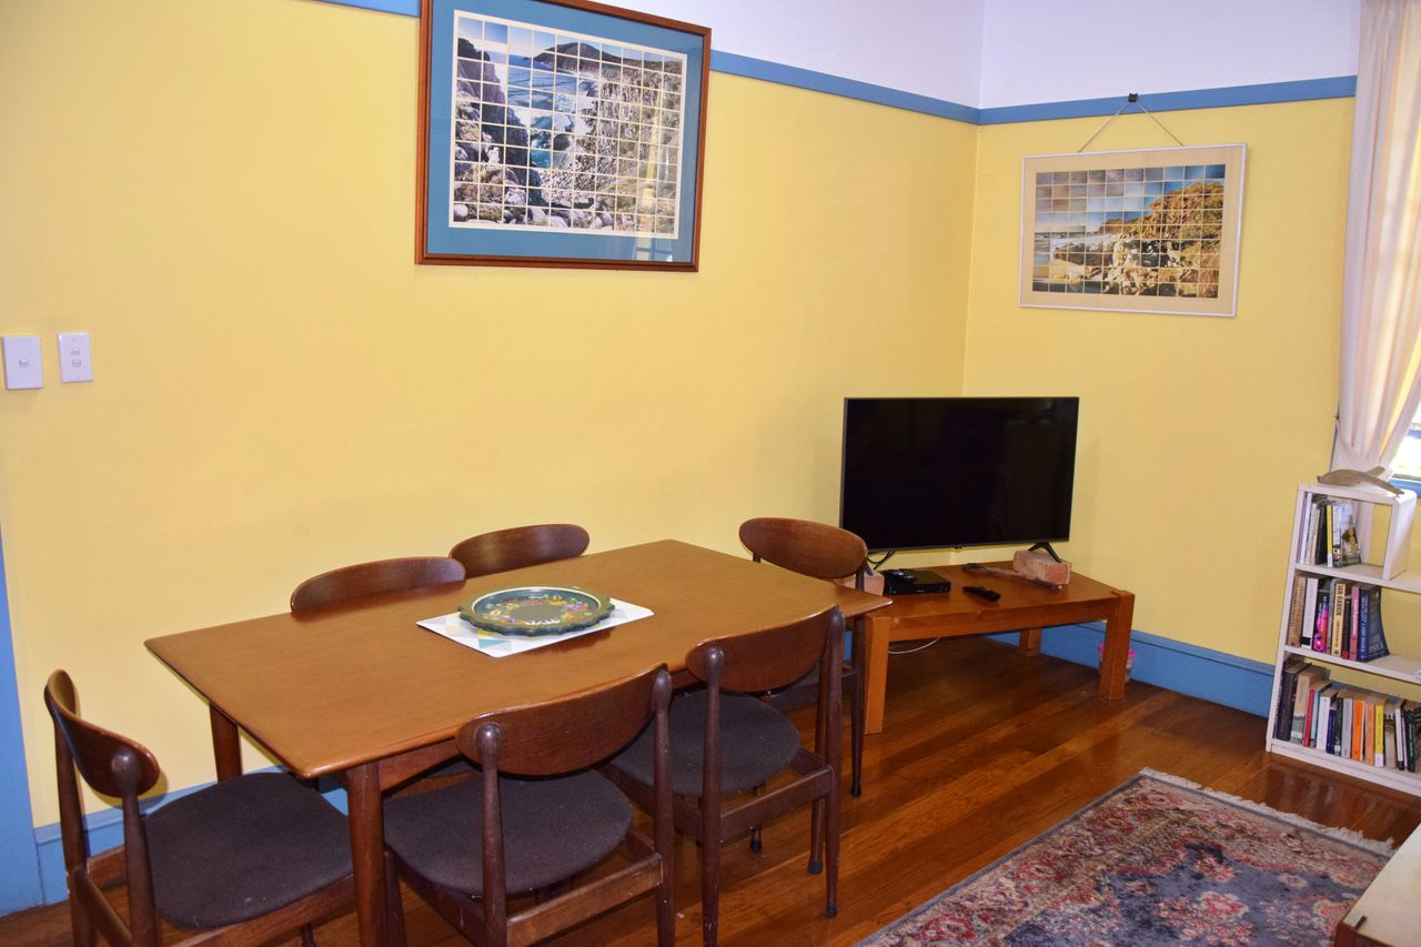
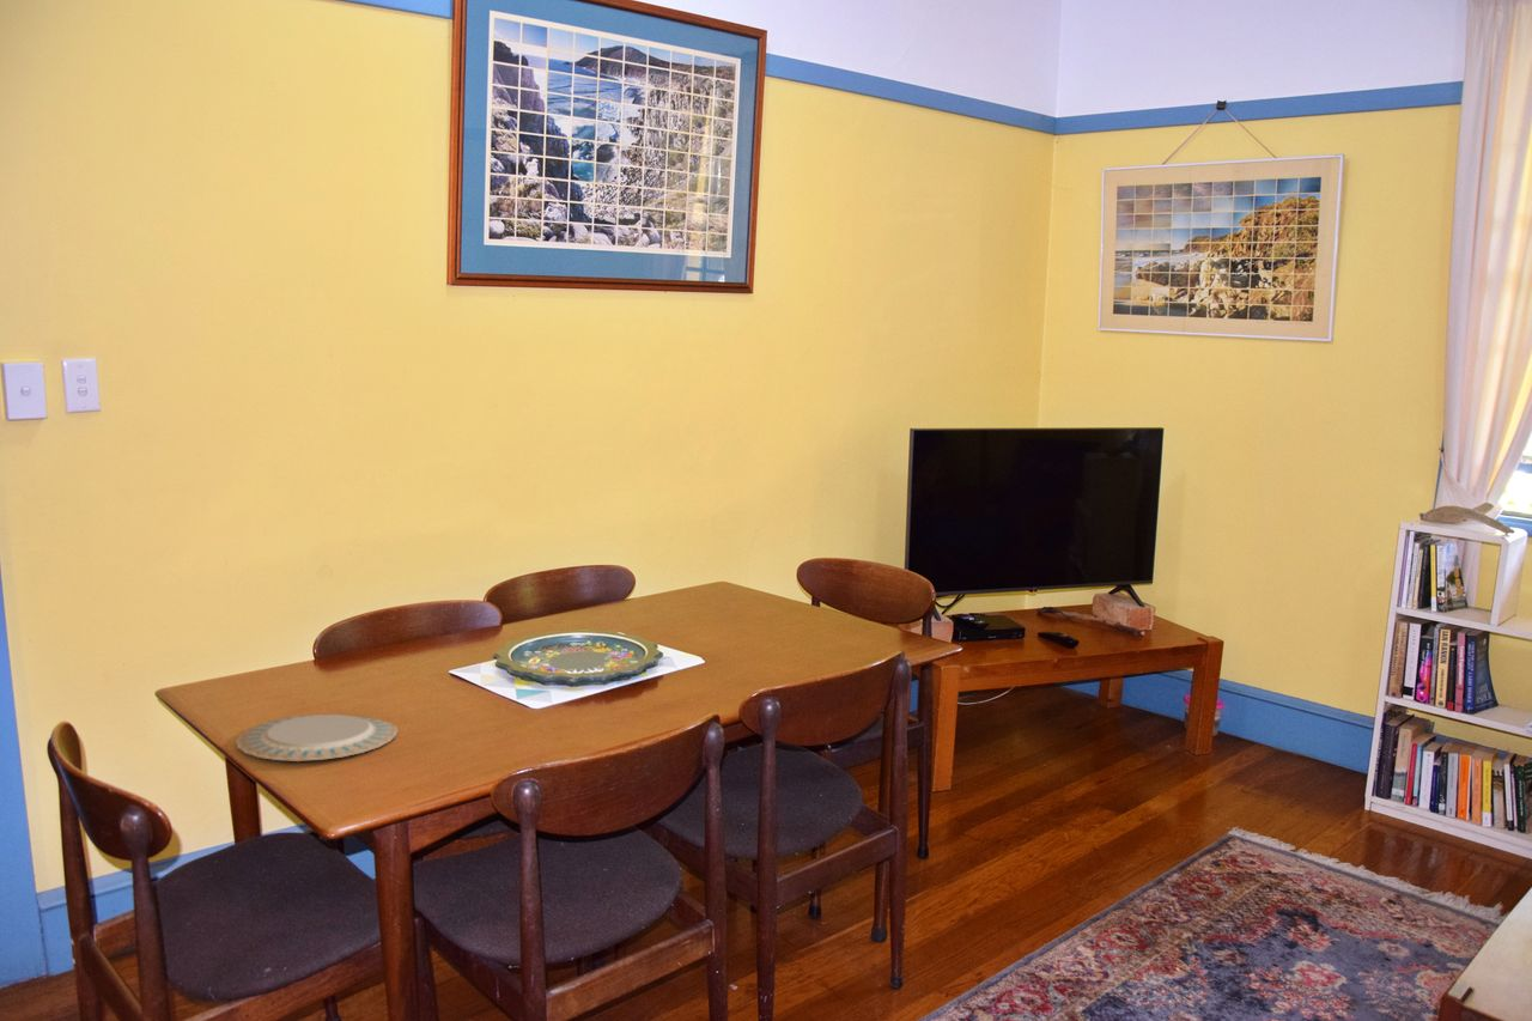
+ chinaware (318, 731)
